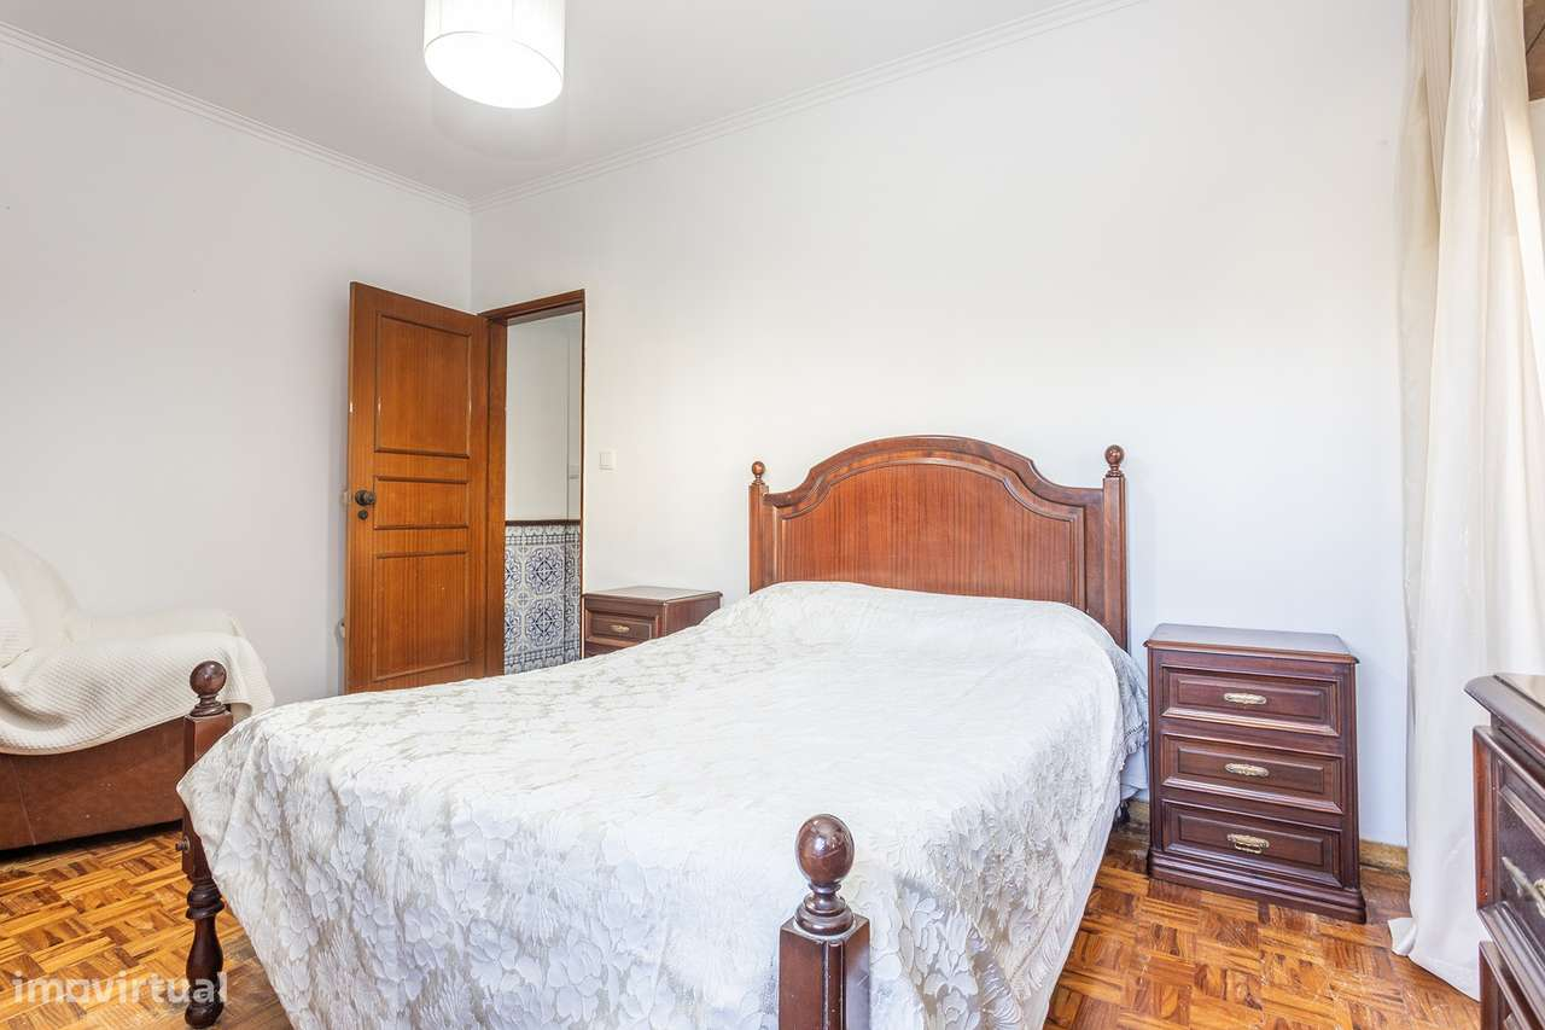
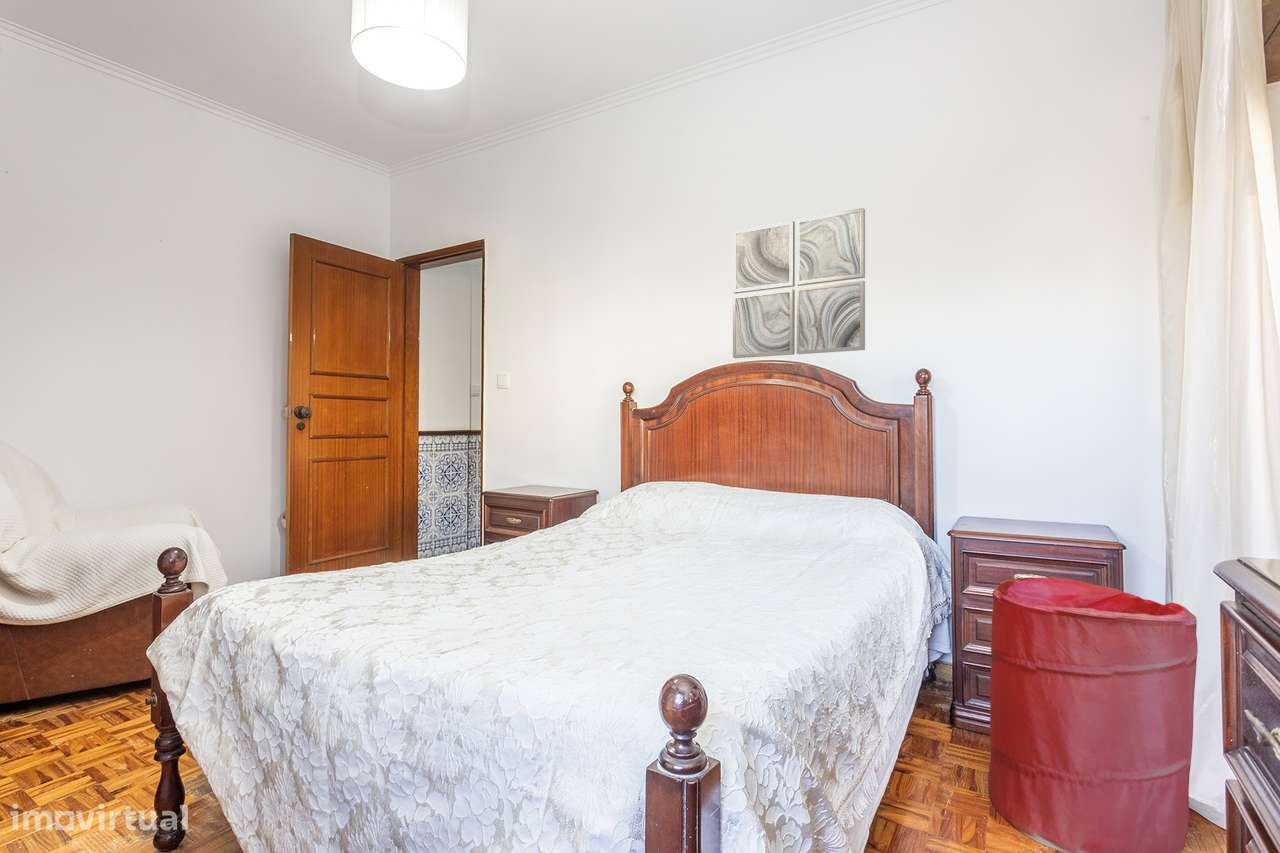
+ wall art (796, 289)
+ laundry hamper (1086, 701)
